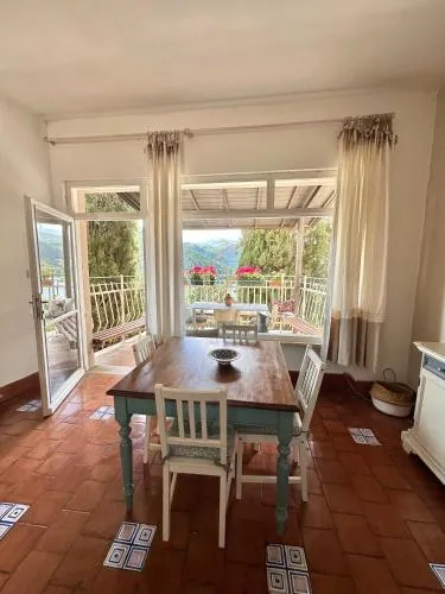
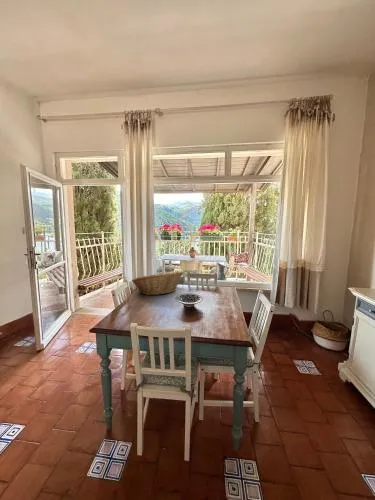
+ fruit basket (158, 280)
